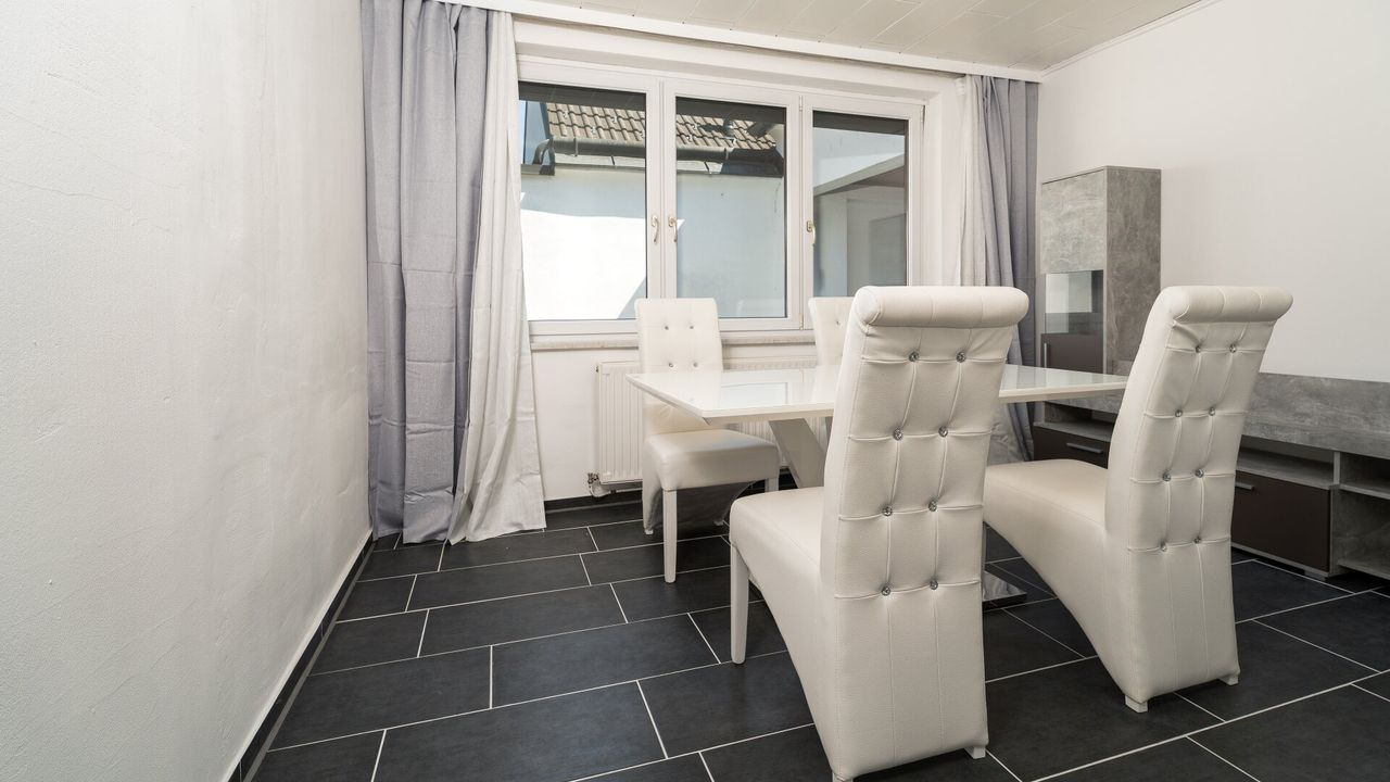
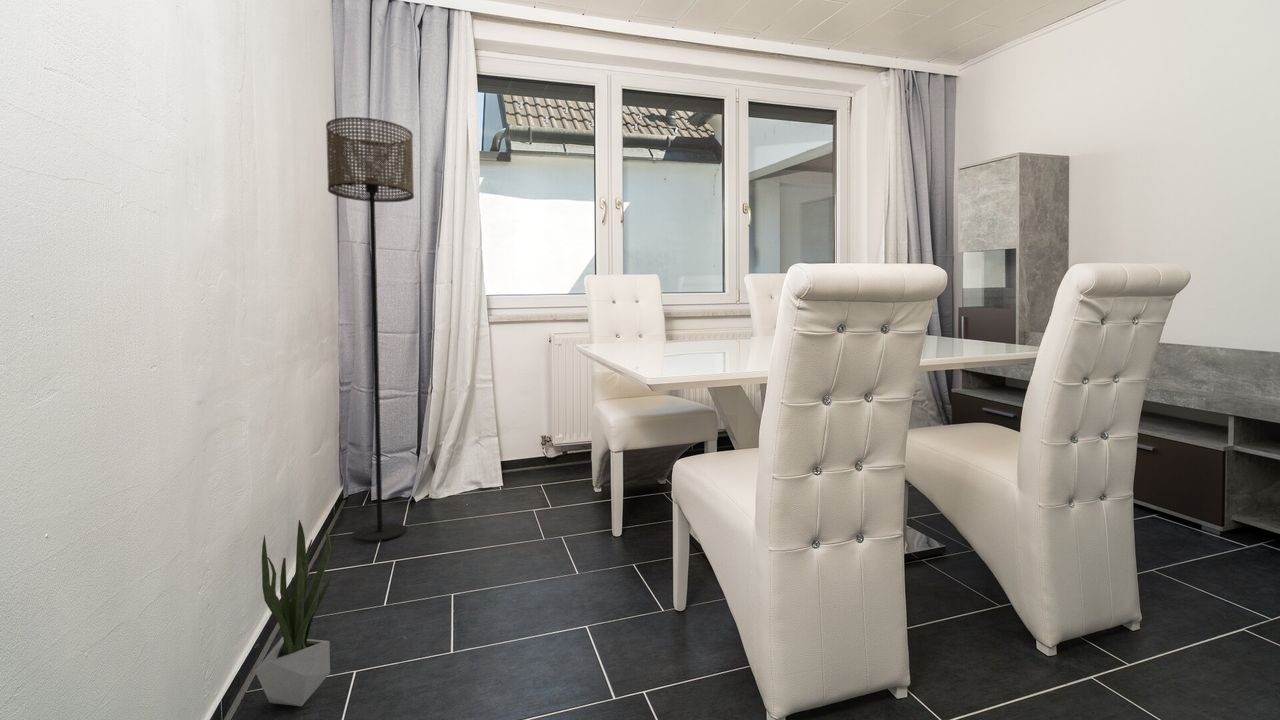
+ potted plant (295, 612)
+ floor lamp (375, 334)
